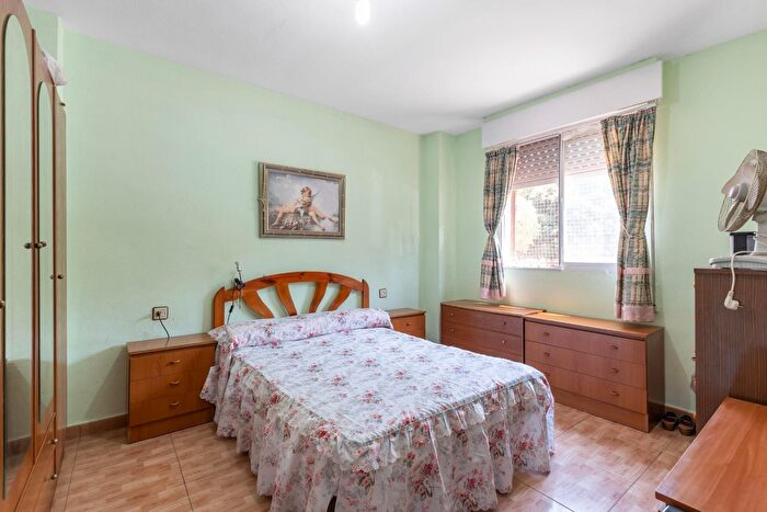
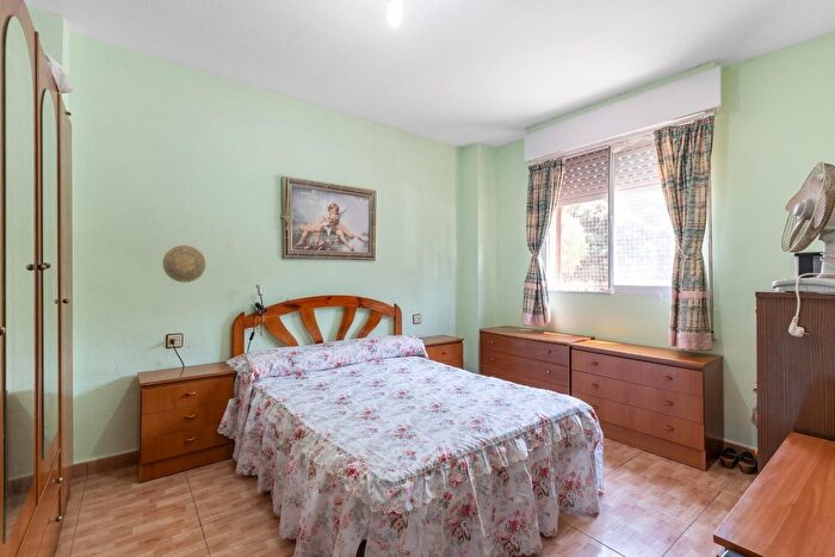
+ decorative plate (185, 264)
